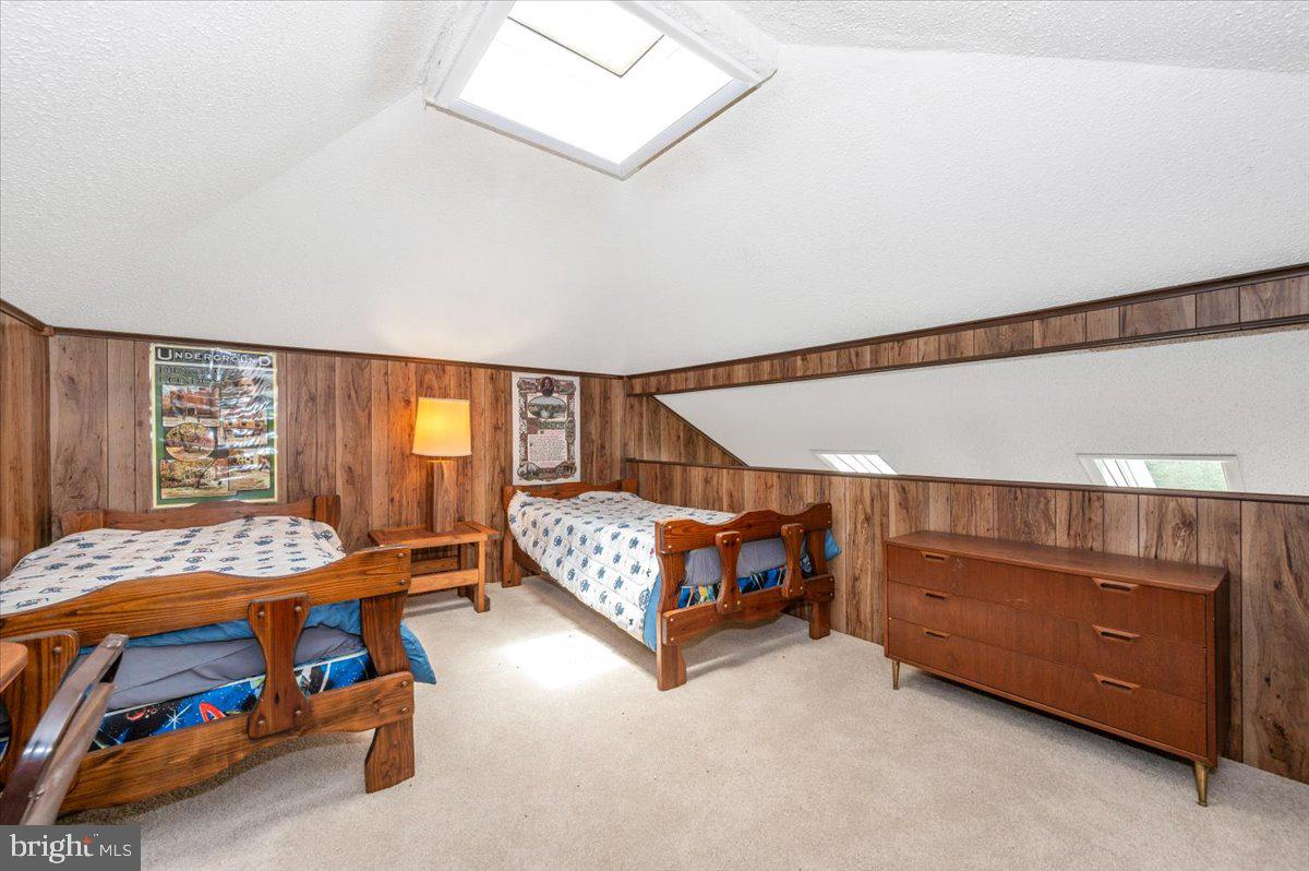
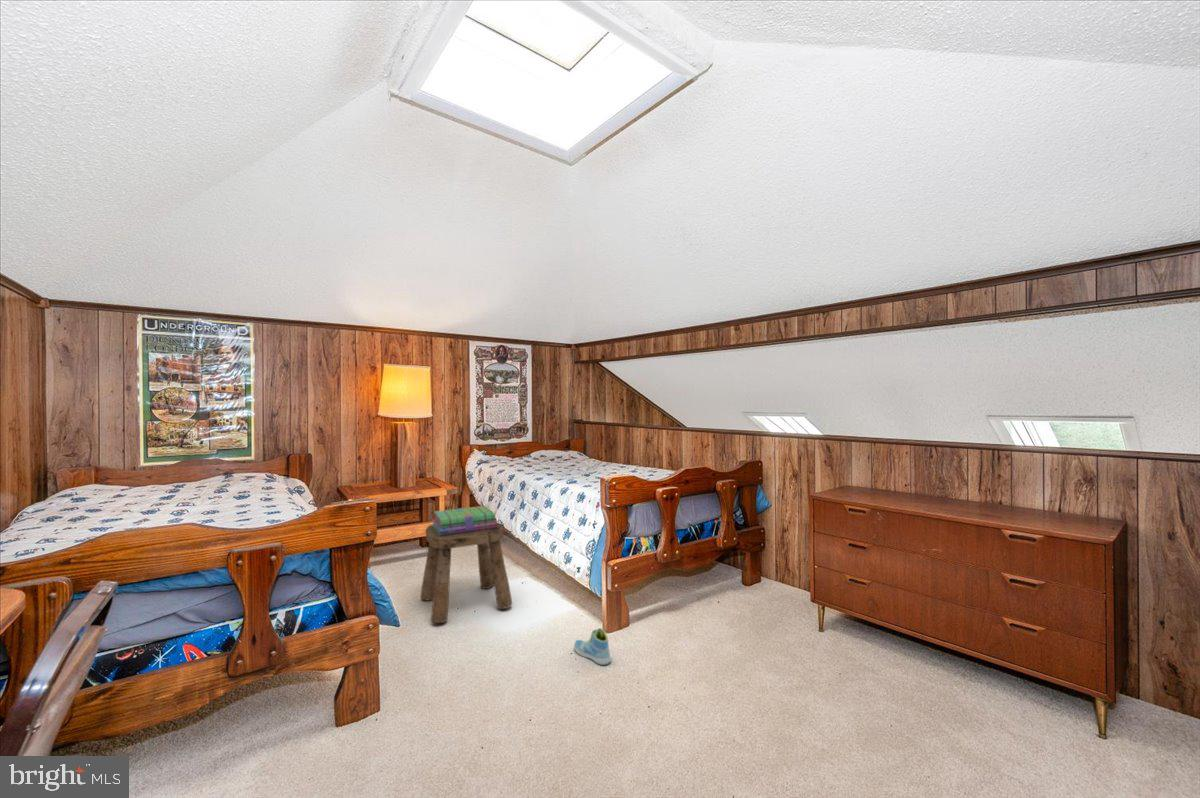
+ stack of books (464, 519)
+ stool (478, 562)
+ sneaker (592, 640)
